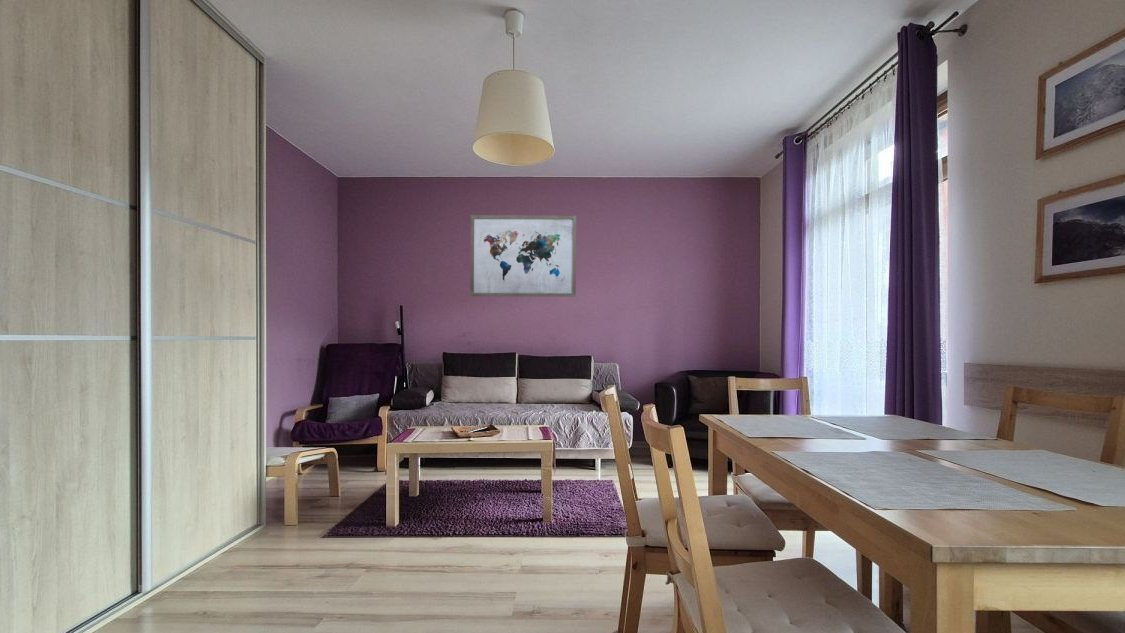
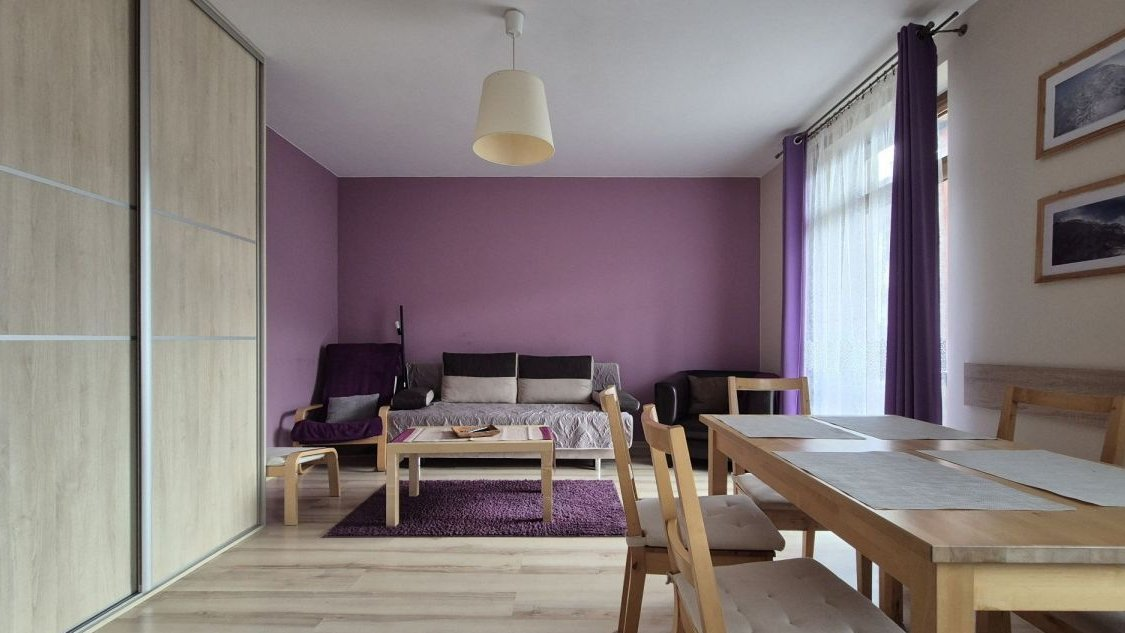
- wall art (523, 256)
